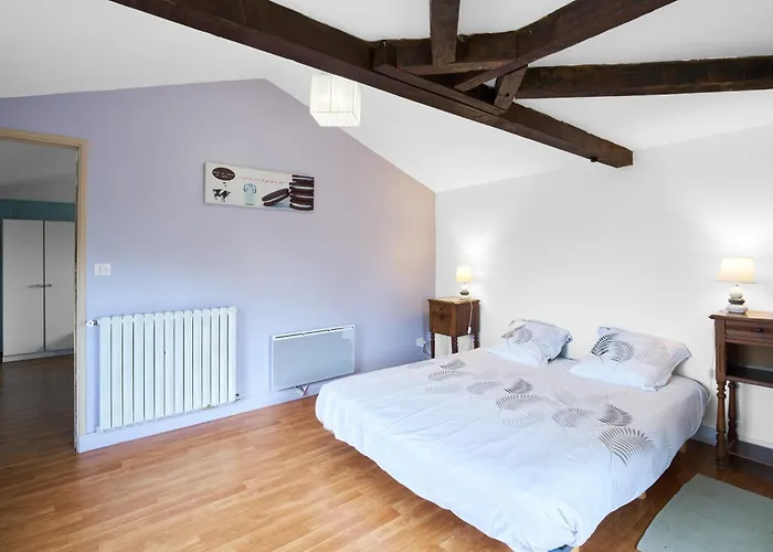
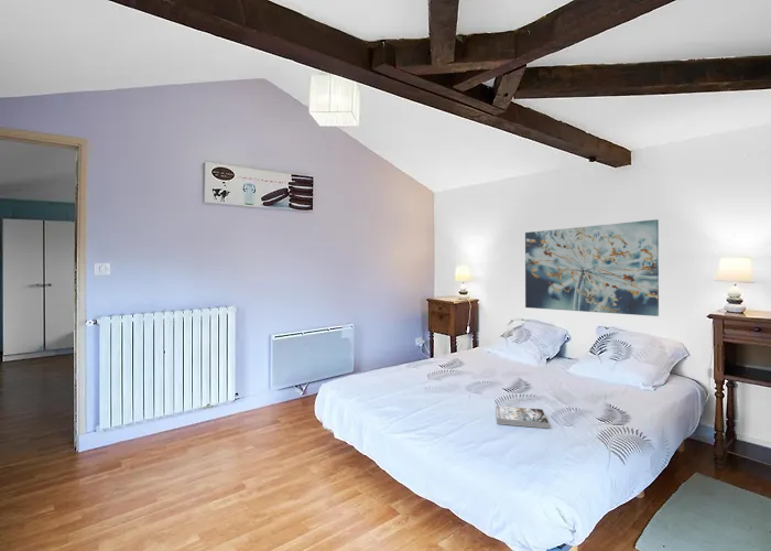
+ wall art (584, 269)
+ book (520, 415)
